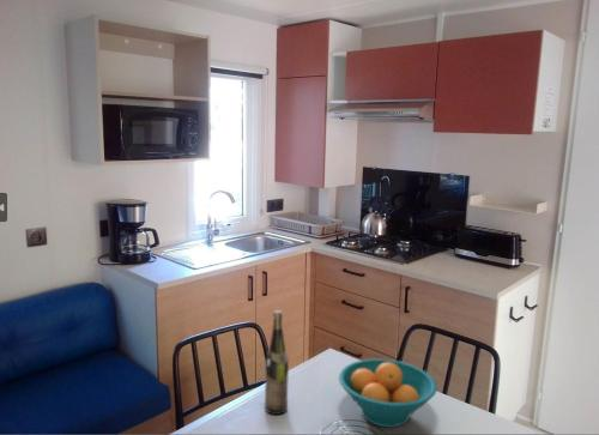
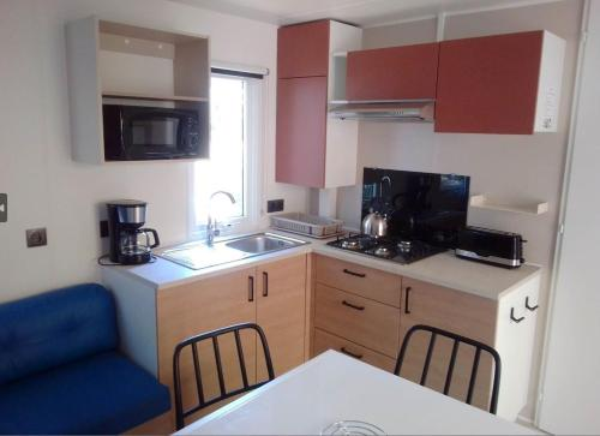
- fruit bowl (386, 389)
- wine bottle (277, 361)
